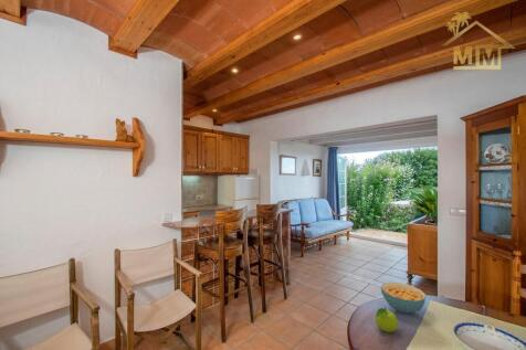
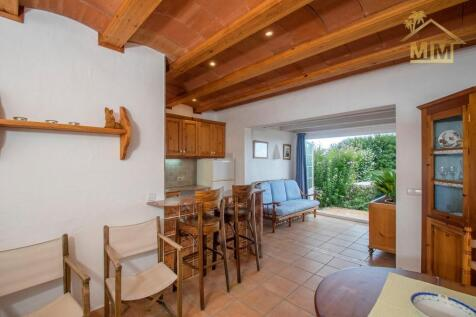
- cereal bowl (402, 300)
- fruit (383, 319)
